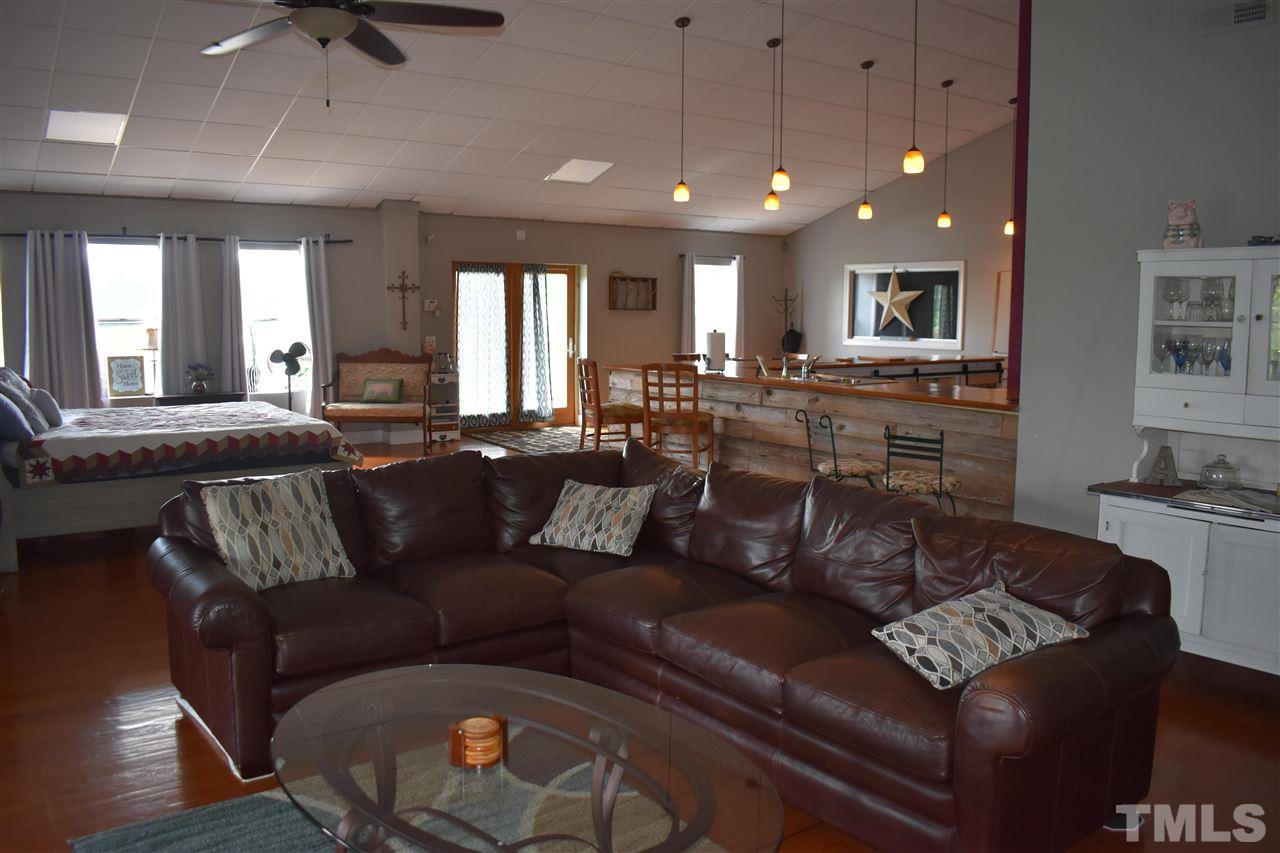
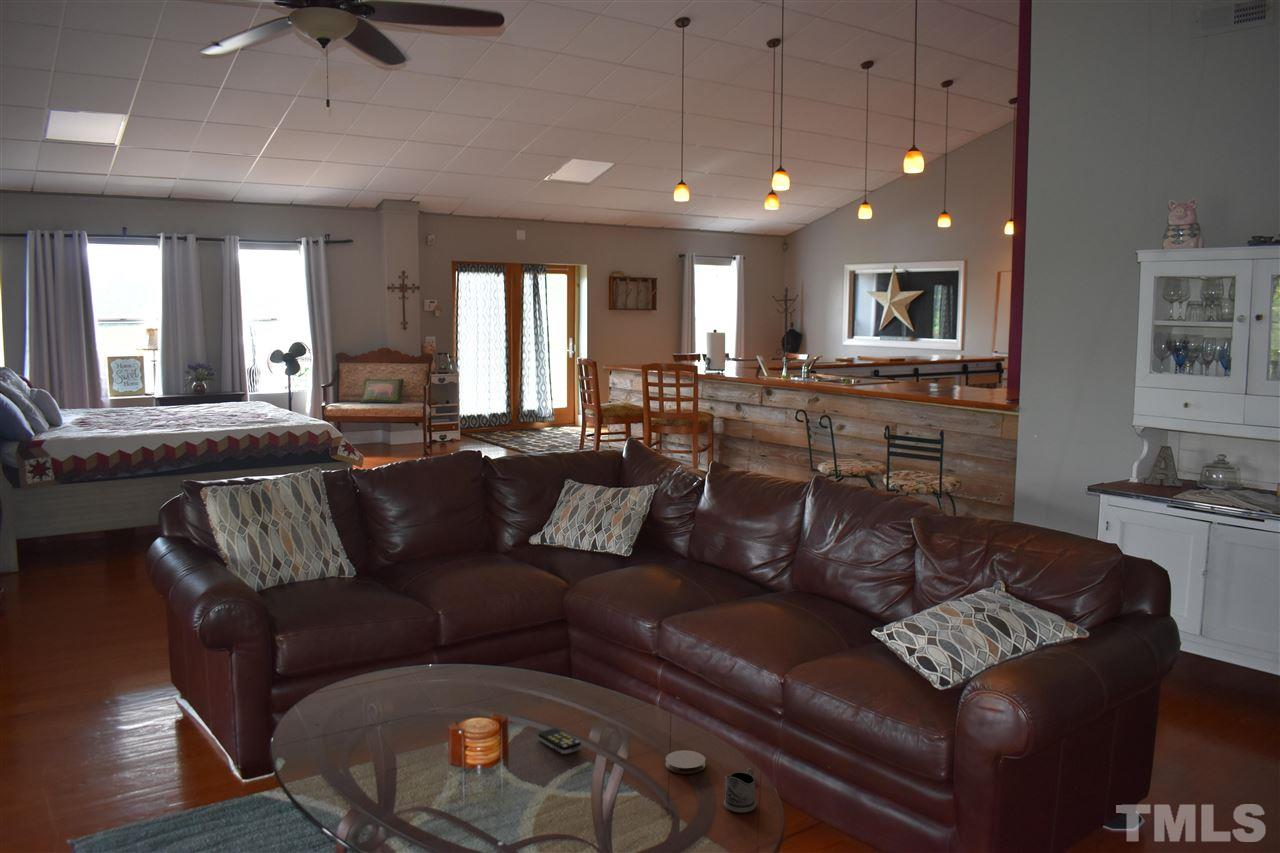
+ remote control (559, 740)
+ coaster (685, 761)
+ tea glass holder (742, 786)
